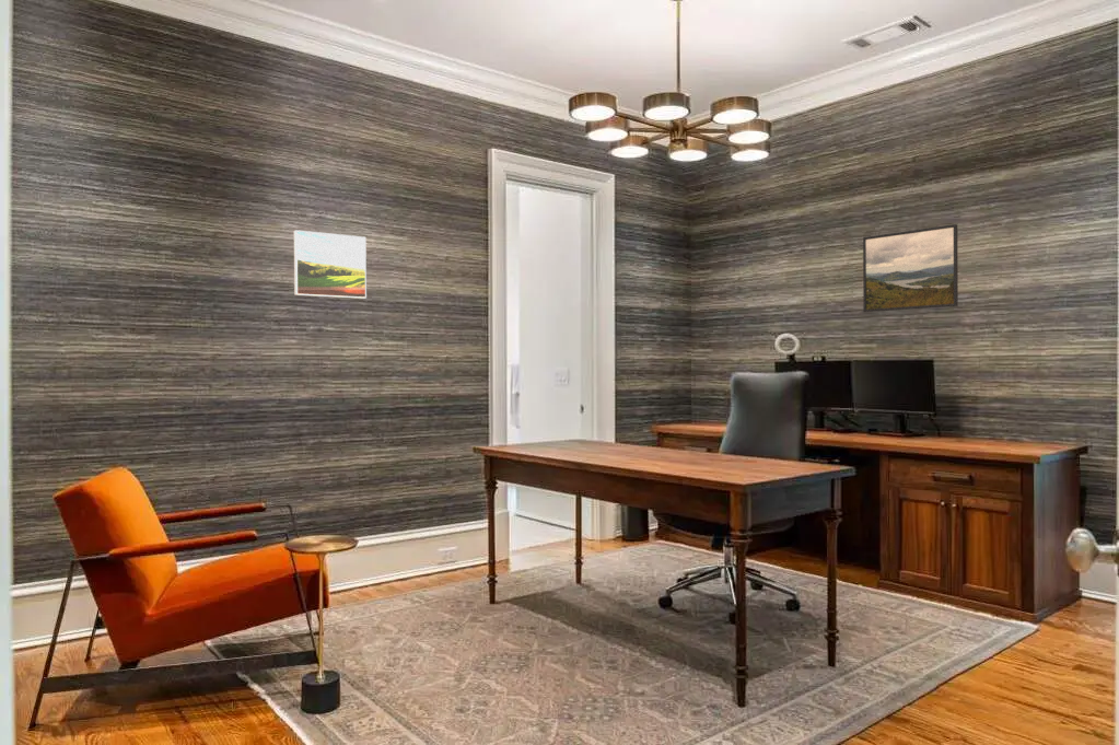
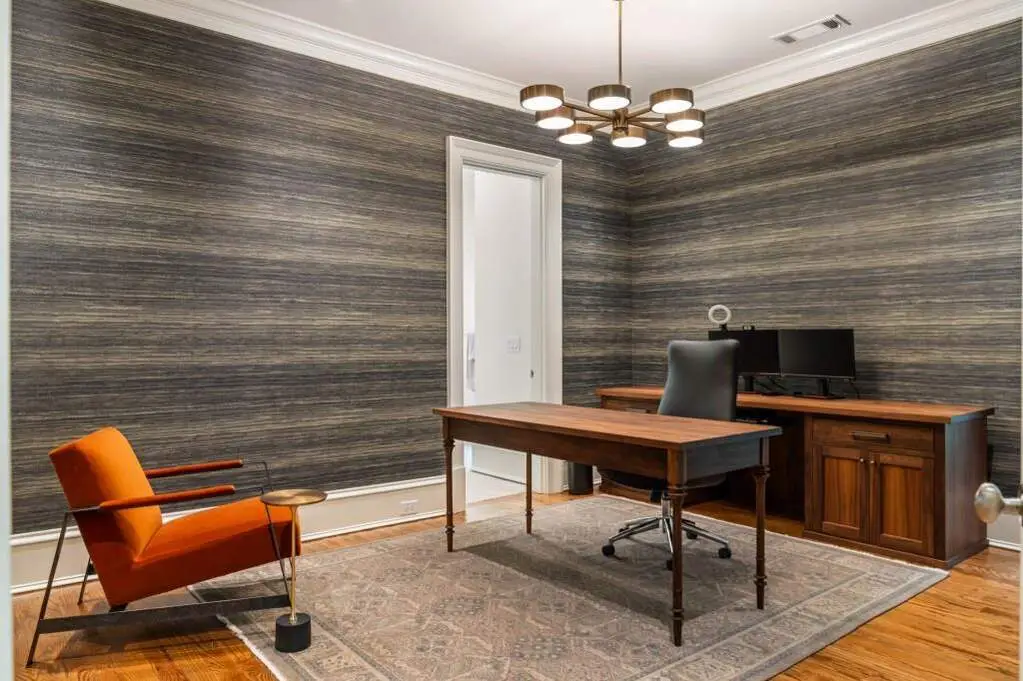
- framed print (908, 270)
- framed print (330, 265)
